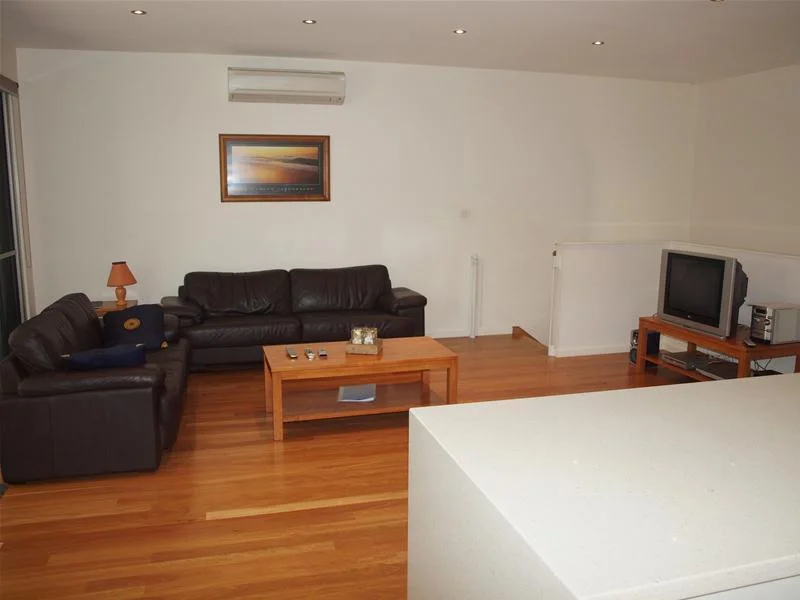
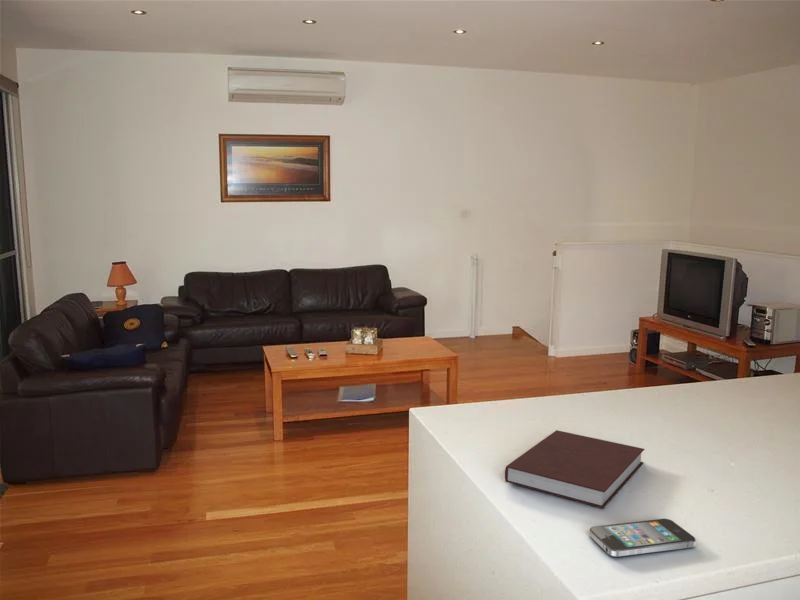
+ notebook (576, 464)
+ smartphone (641, 537)
